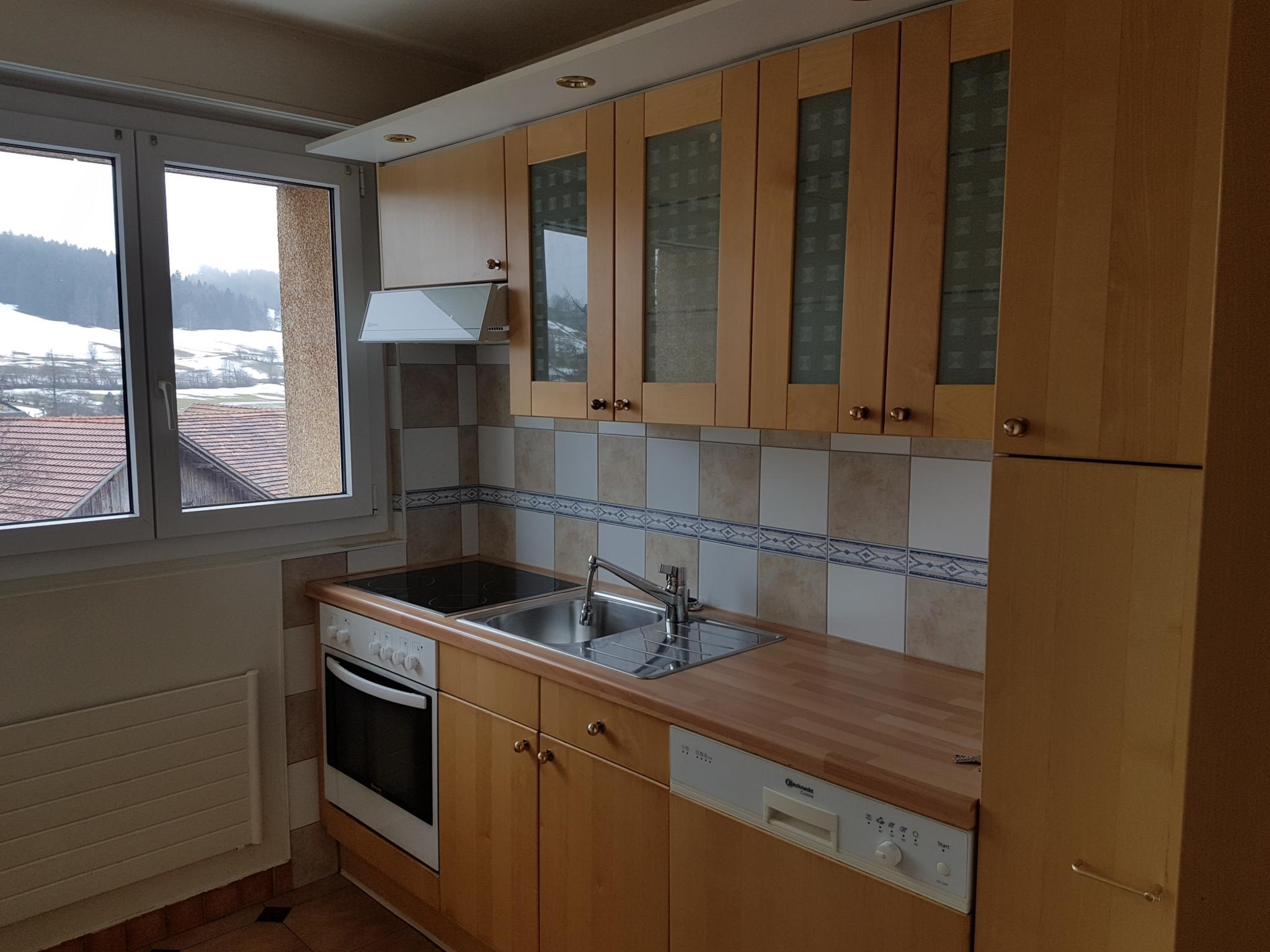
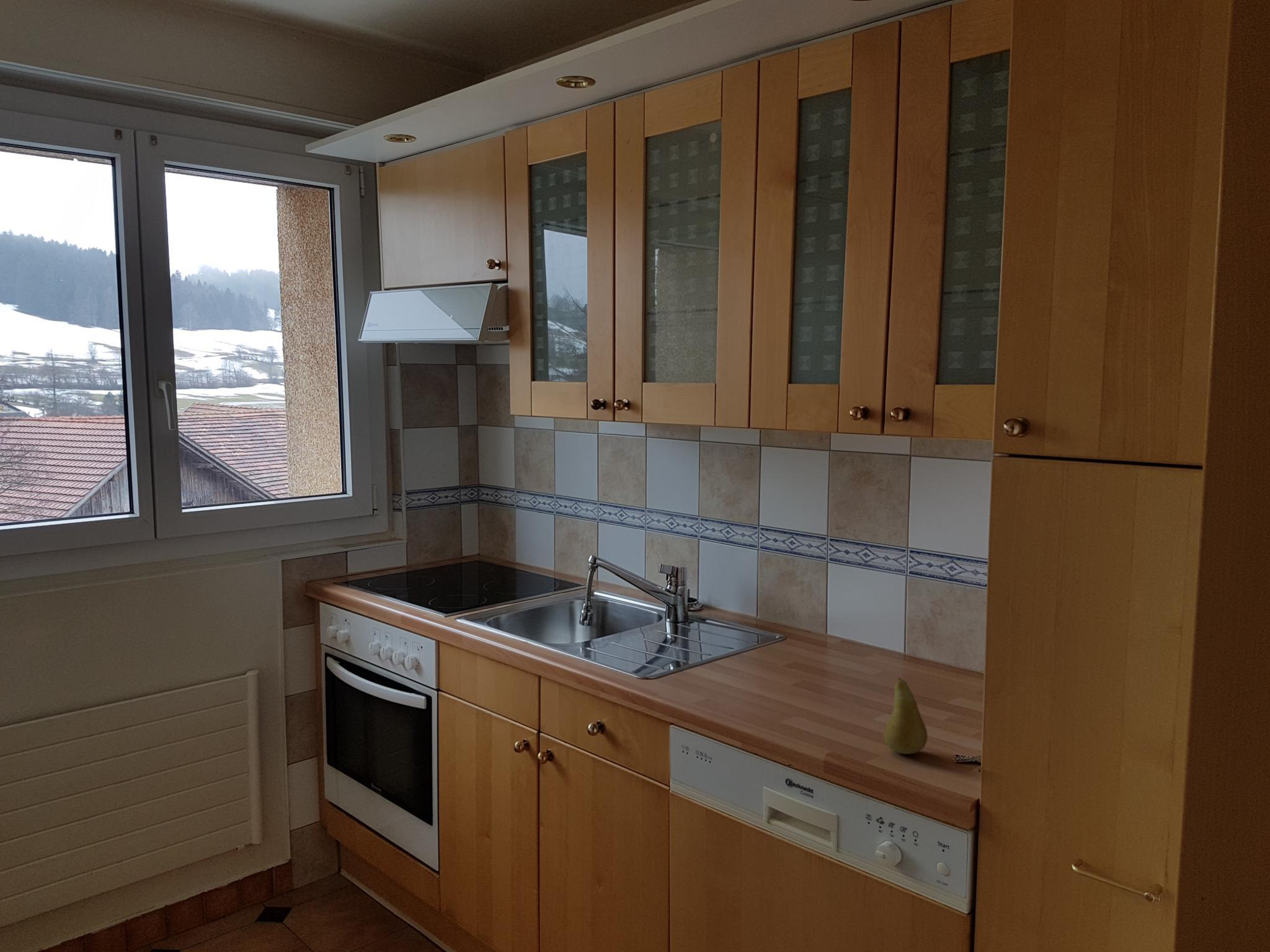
+ fruit (906, 716)
